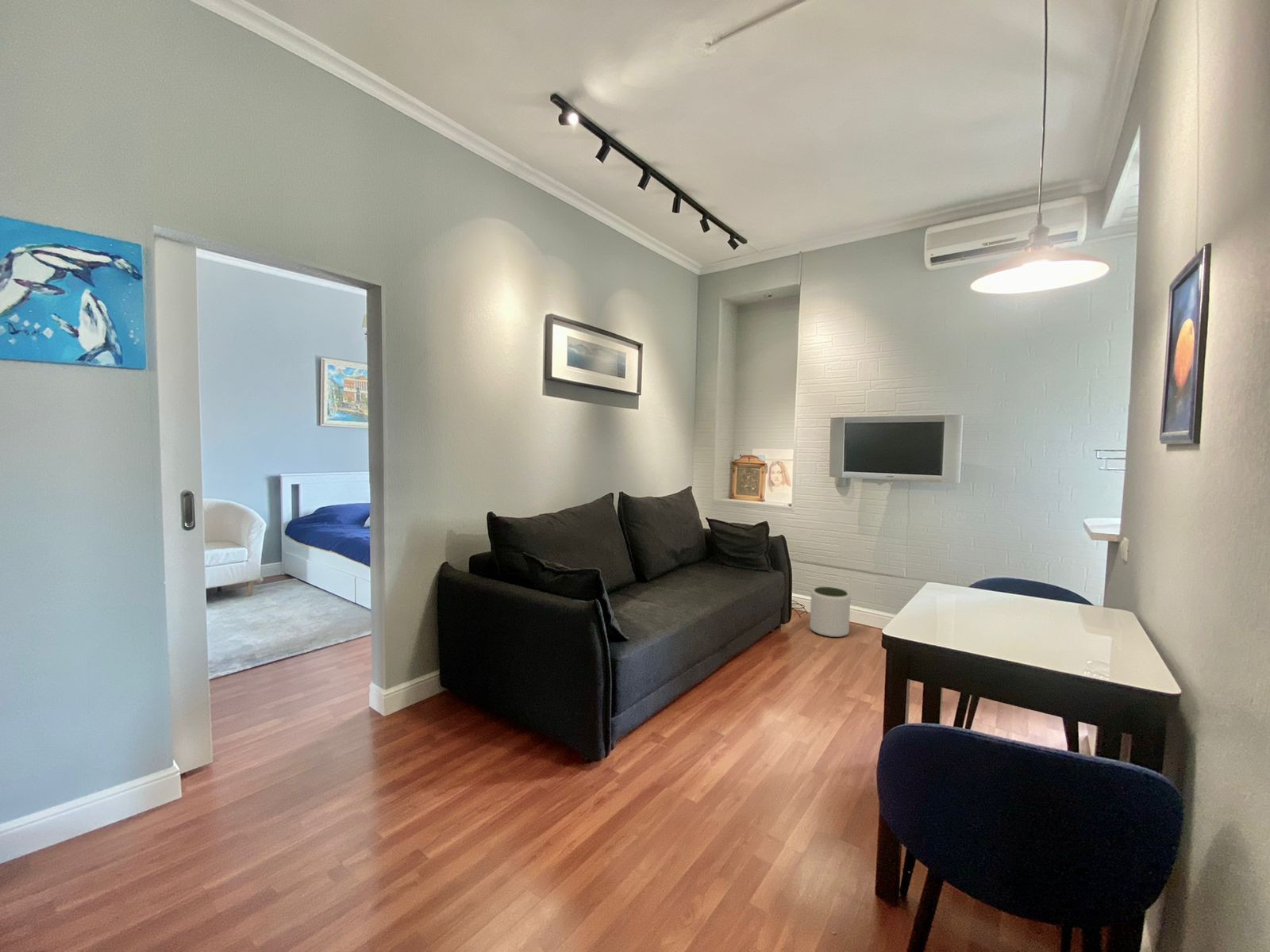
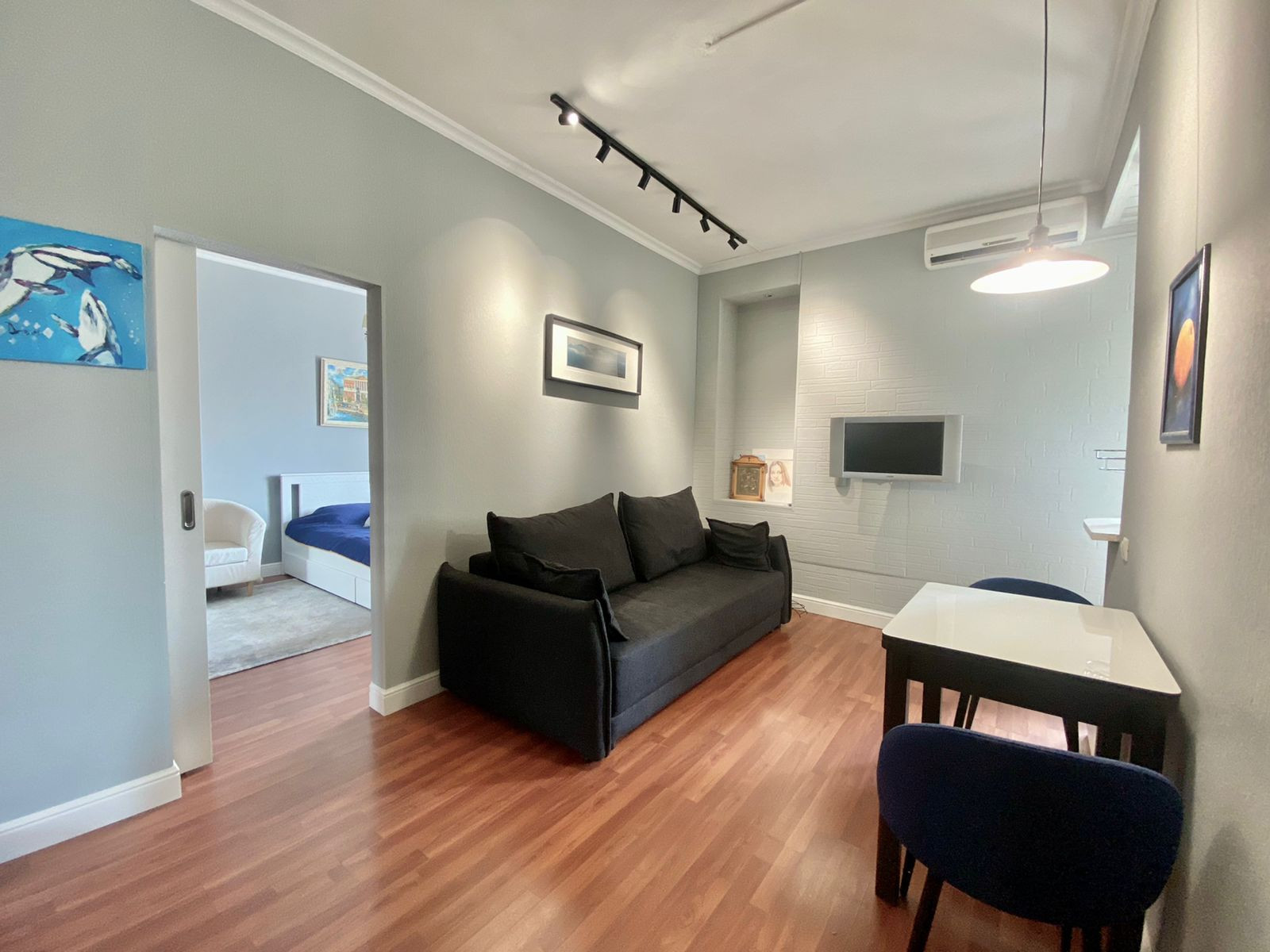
- plant pot (829, 611)
